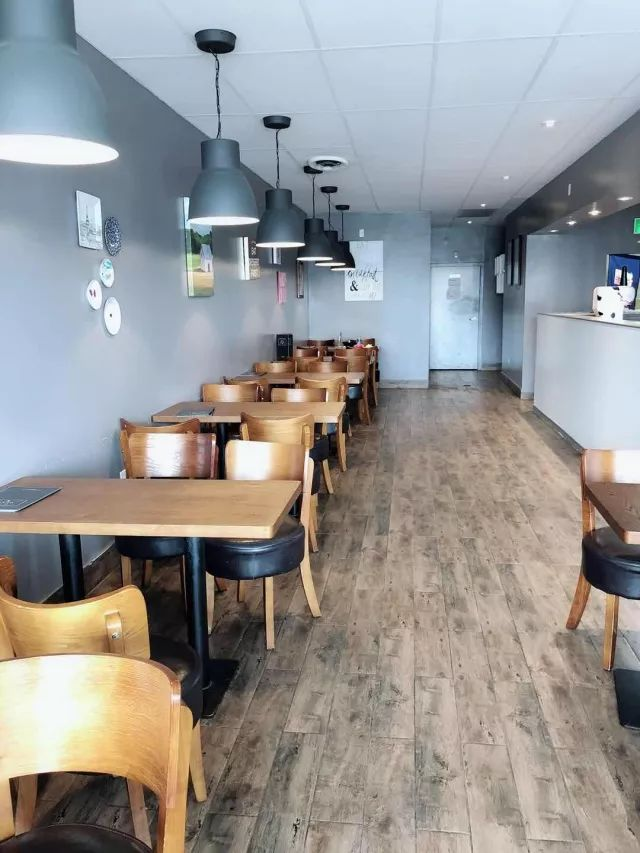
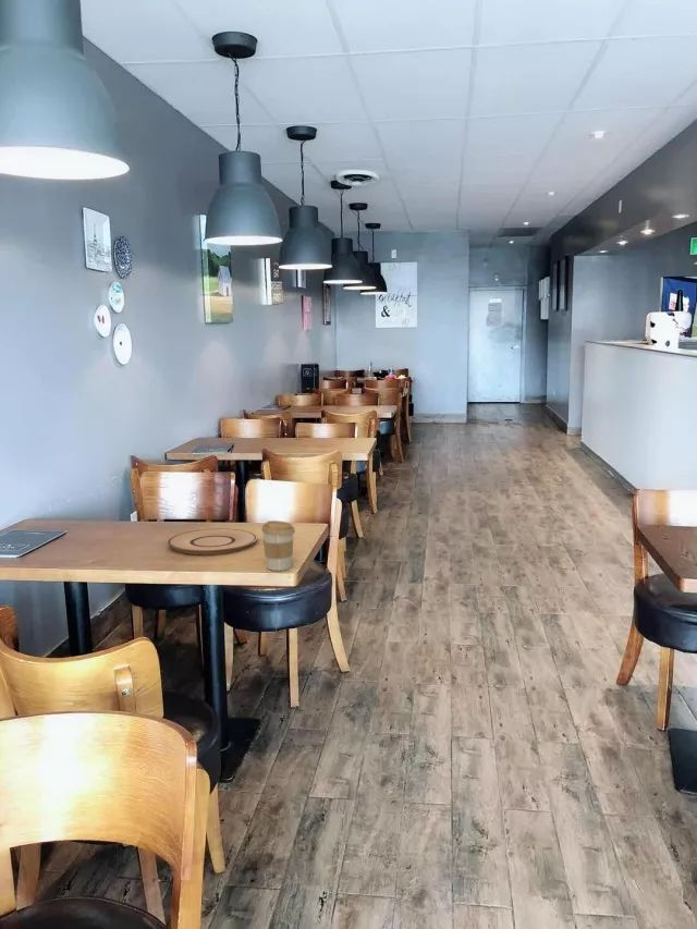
+ plate (212, 541)
+ coffee cup (278, 545)
